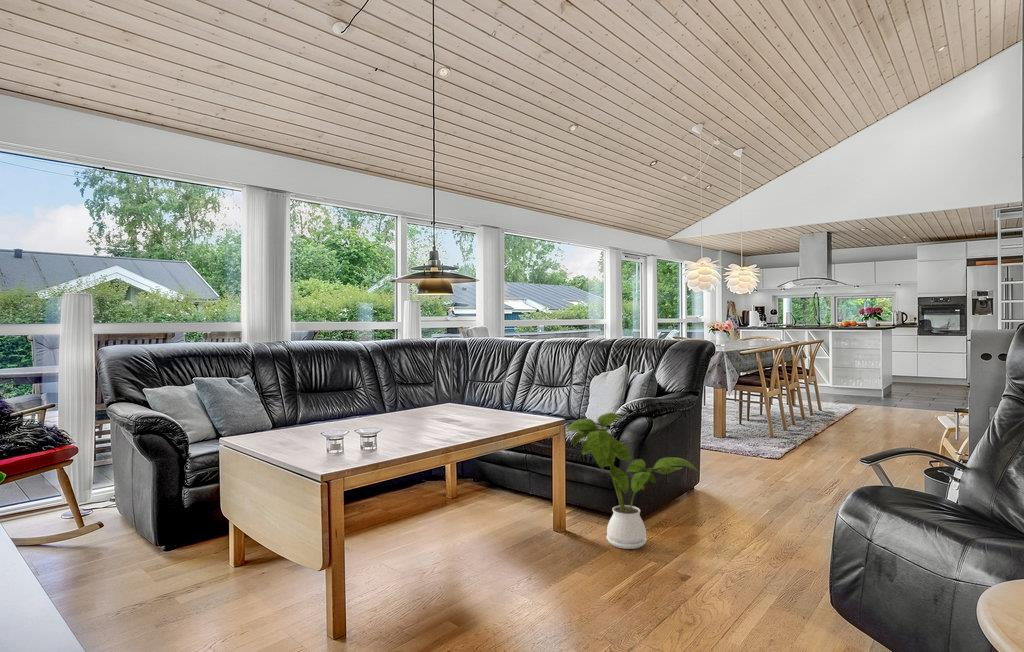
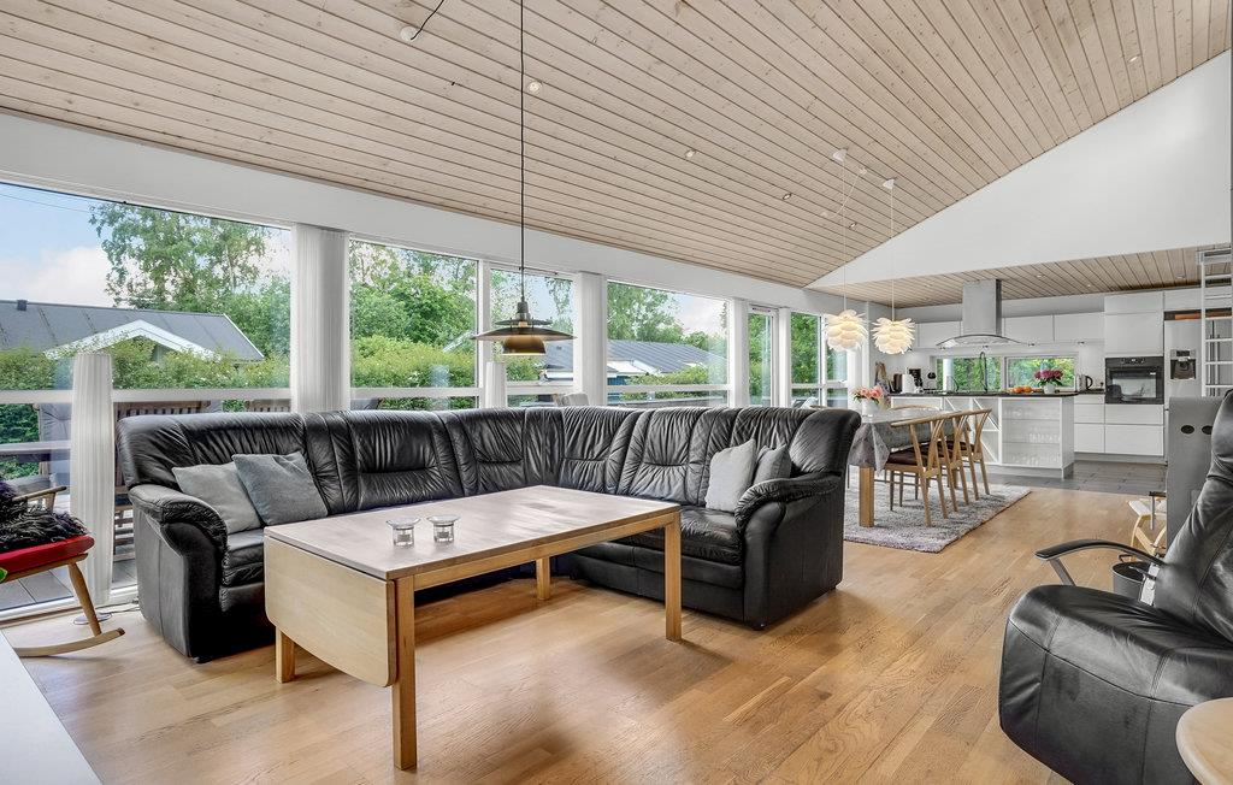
- house plant (618, 481)
